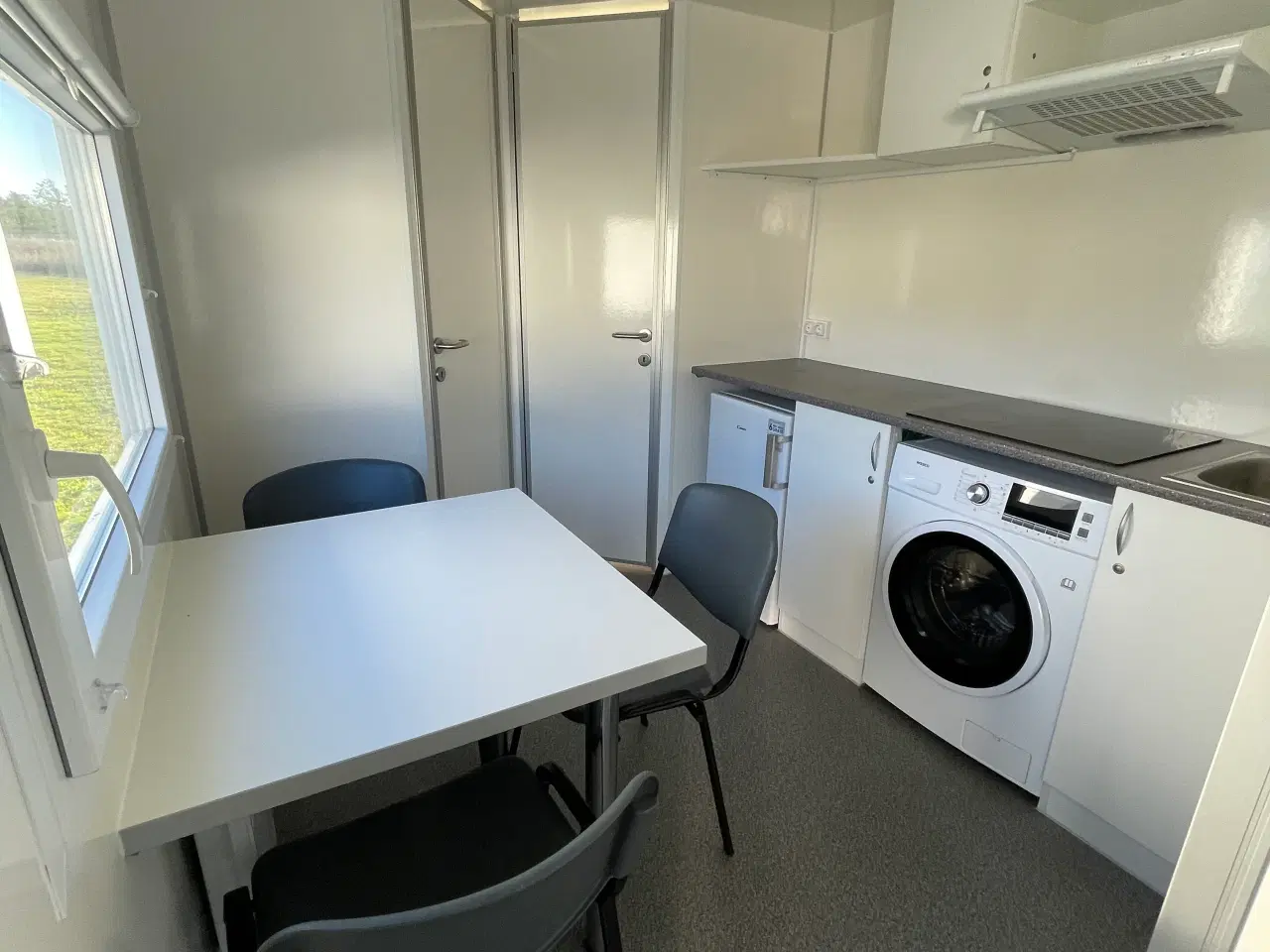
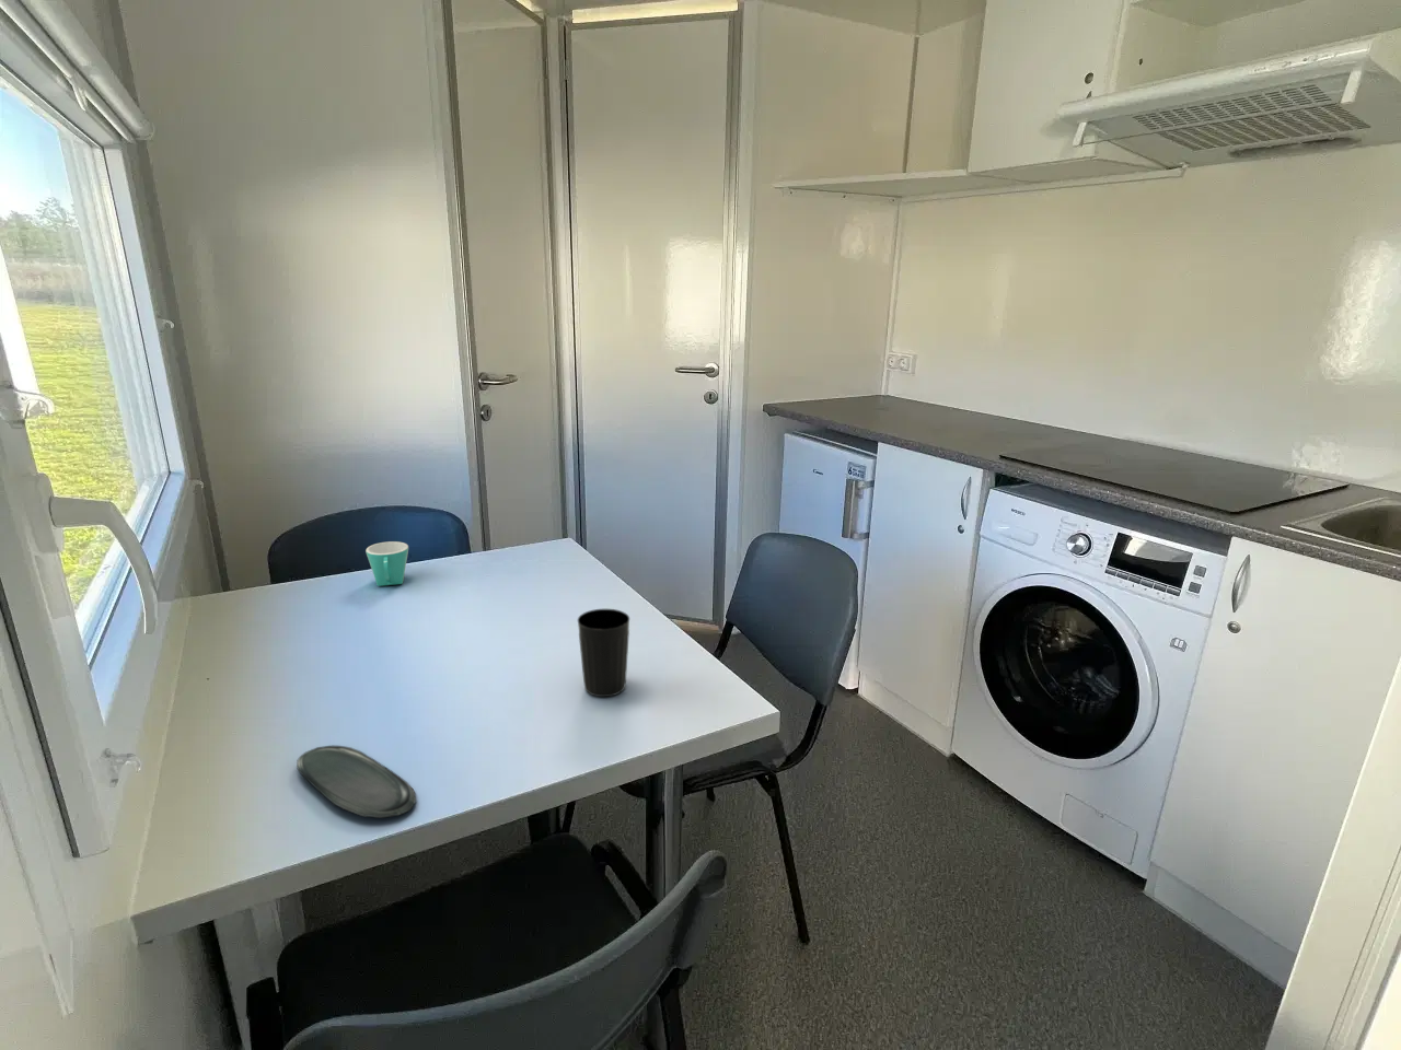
+ mug (387, 567)
+ oval tray (354, 779)
+ cup (605, 653)
